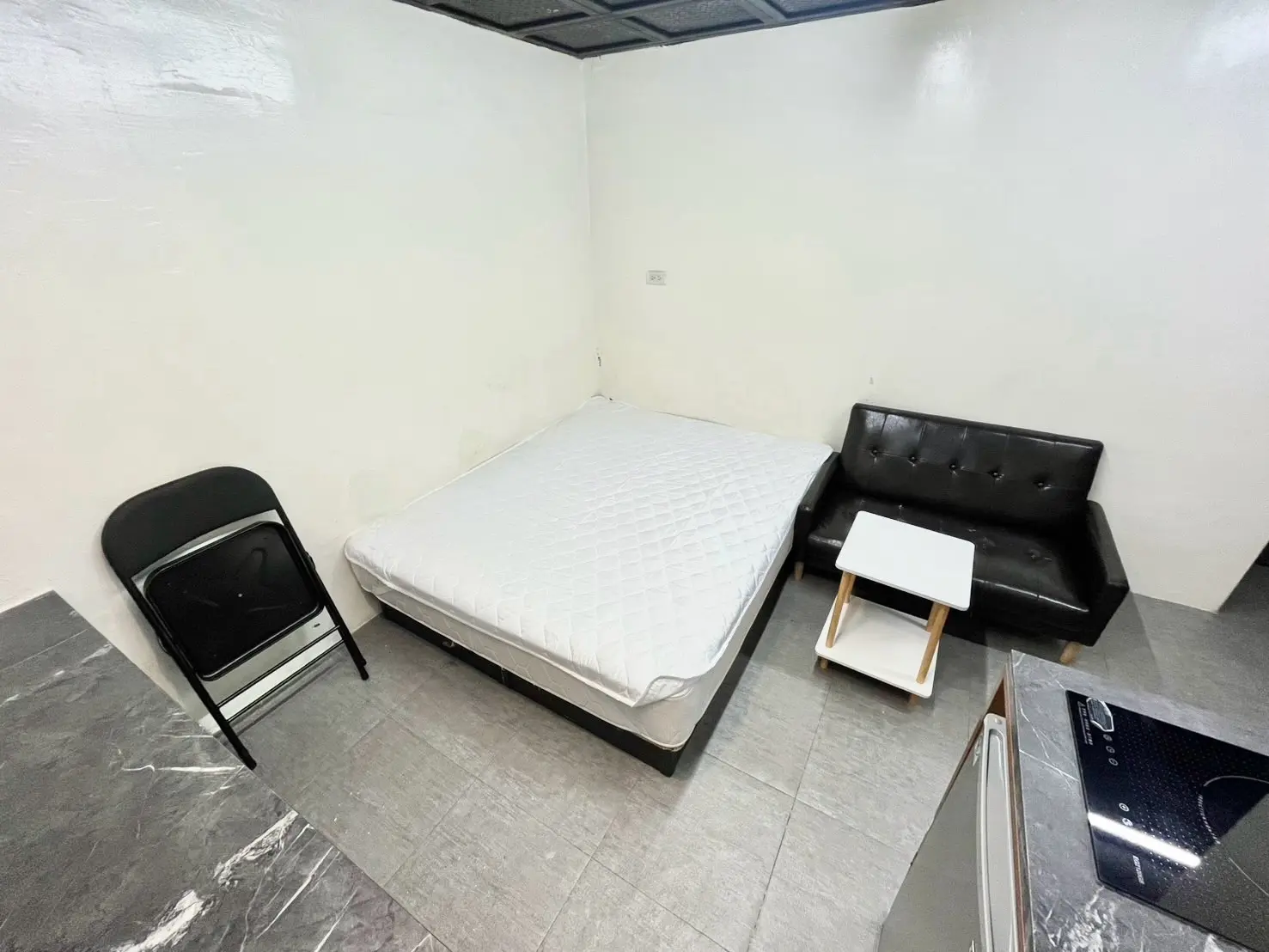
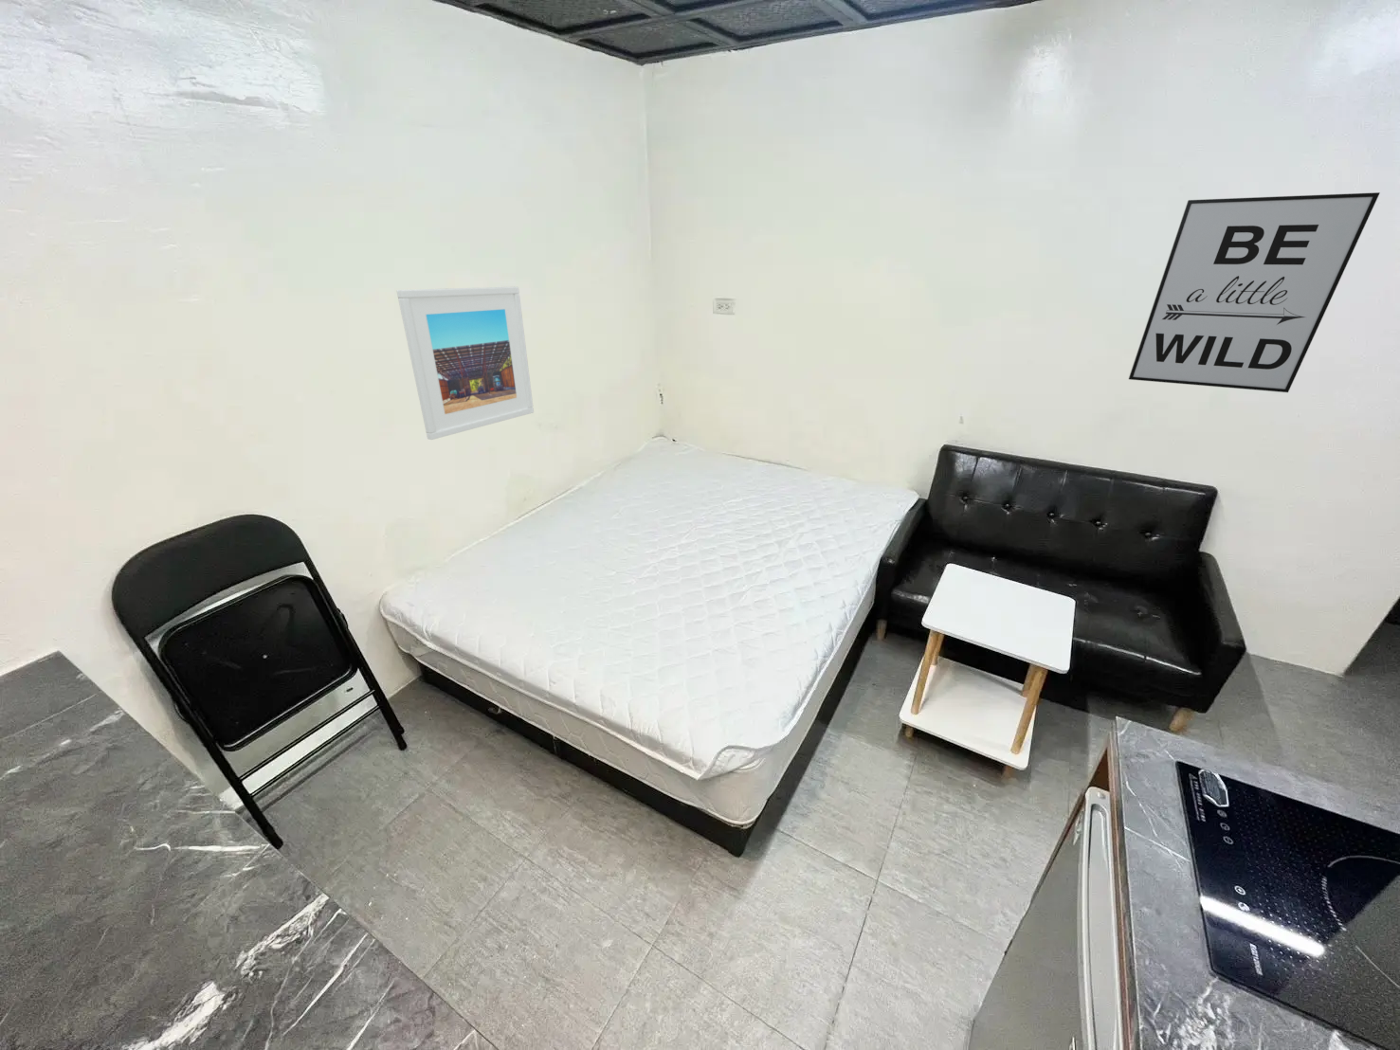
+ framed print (474, 360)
+ wall art (1238, 297)
